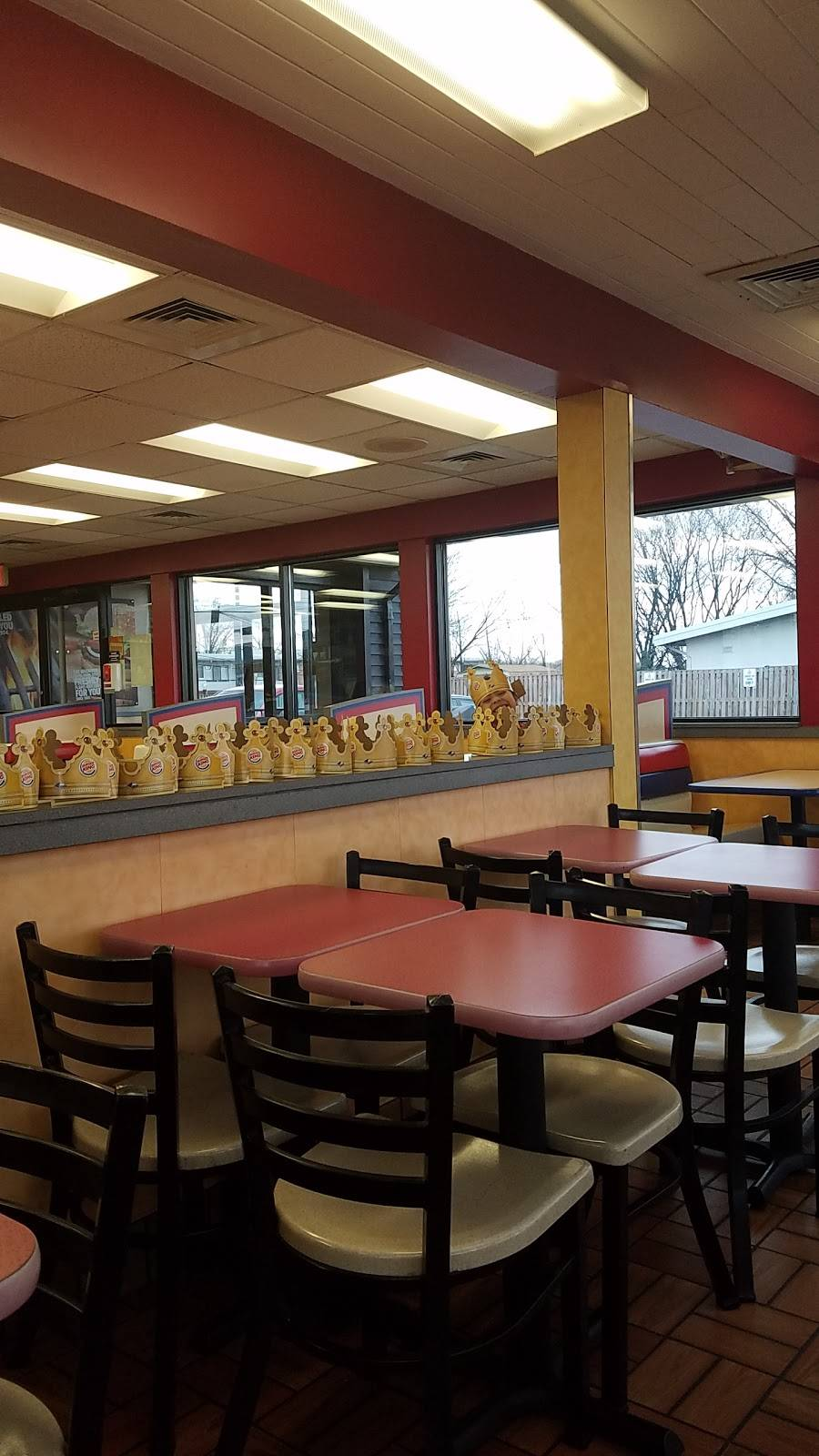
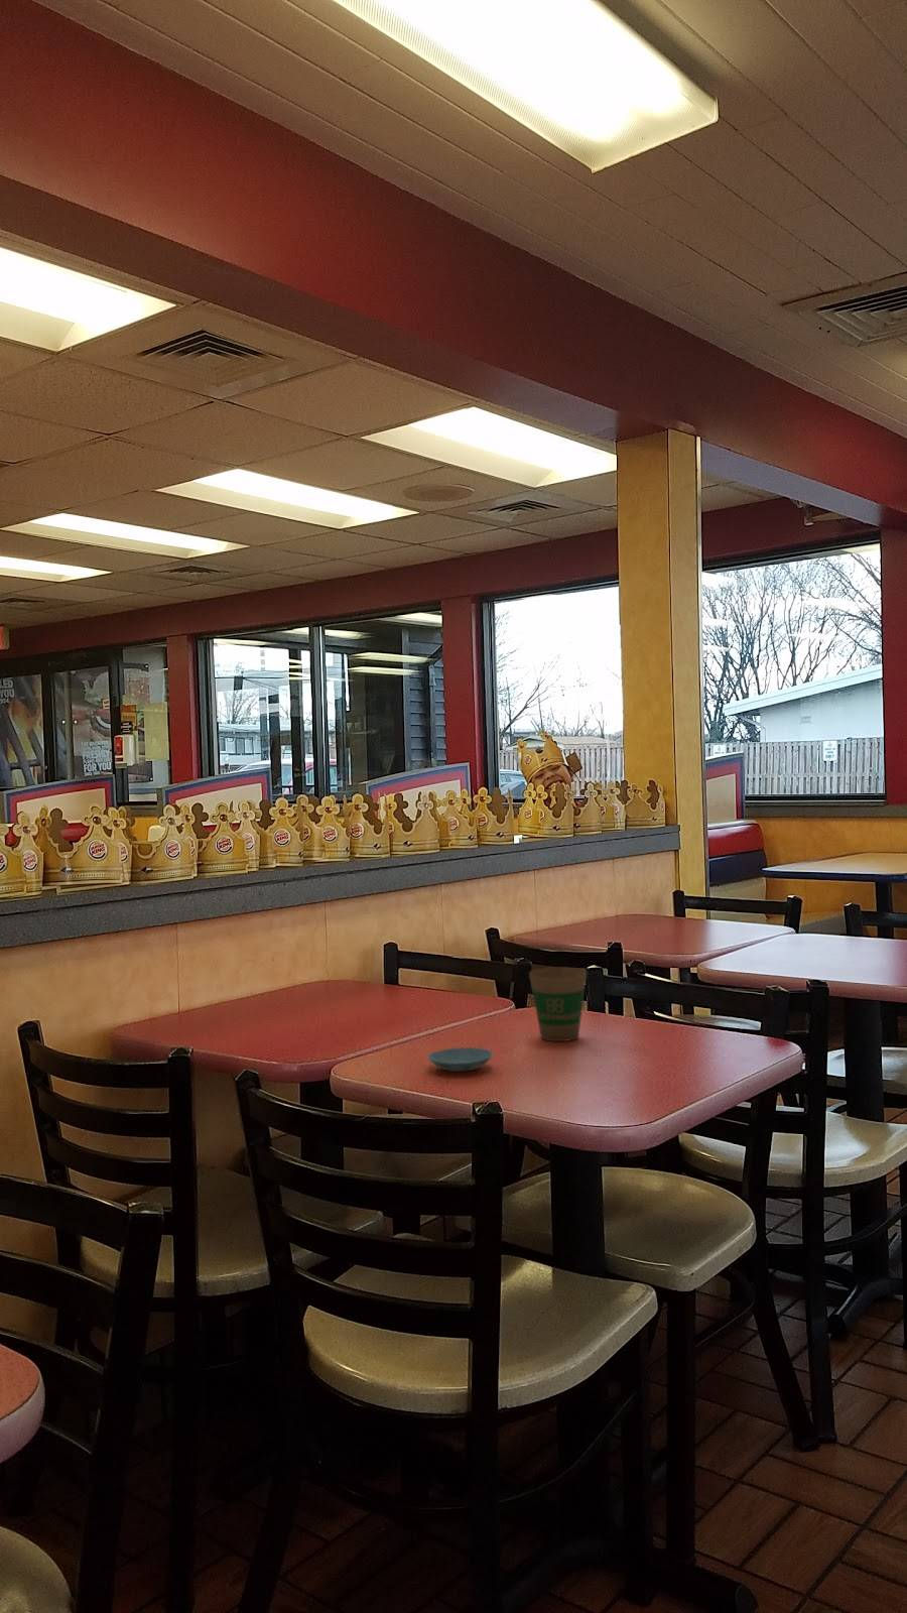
+ saucer (461, 1060)
+ paper cup (558, 1004)
